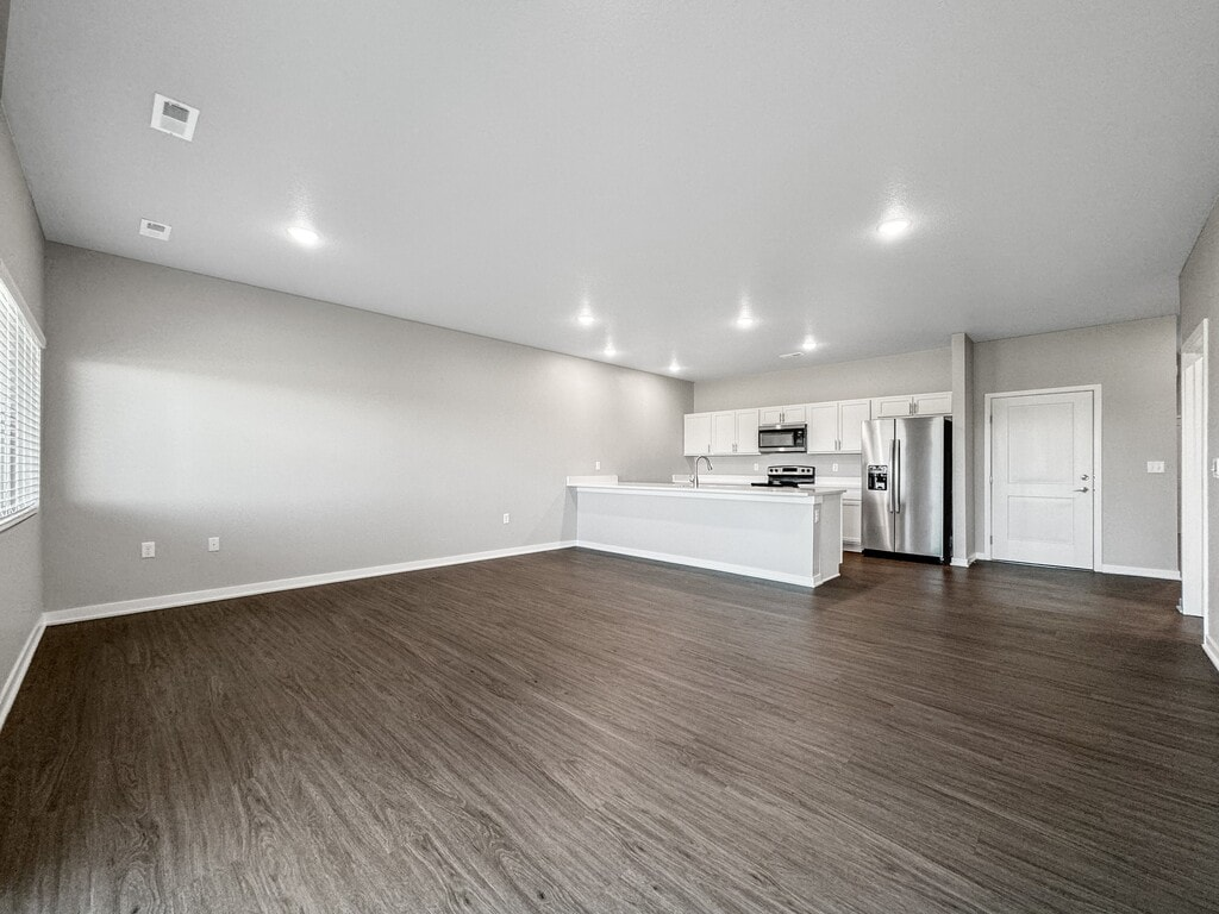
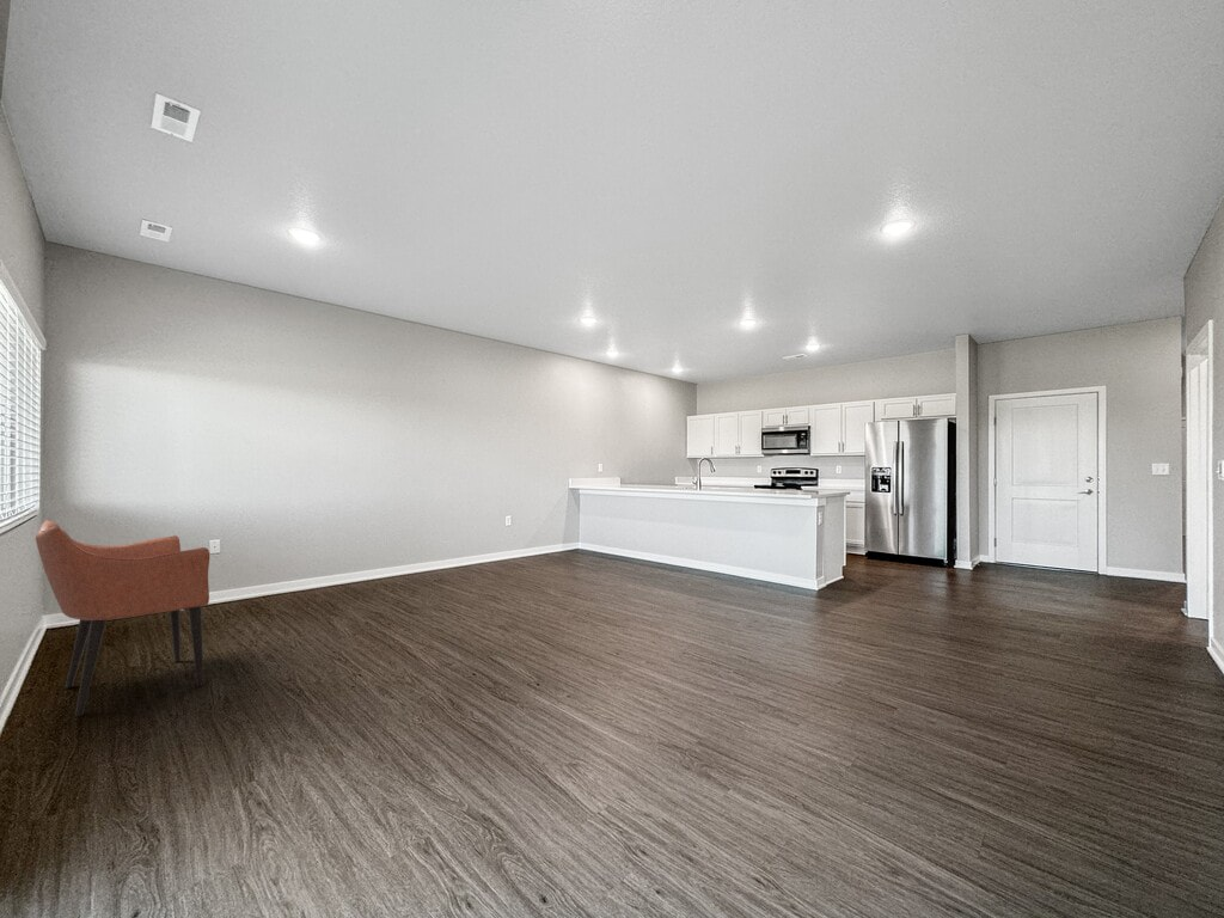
+ armchair (122, 604)
